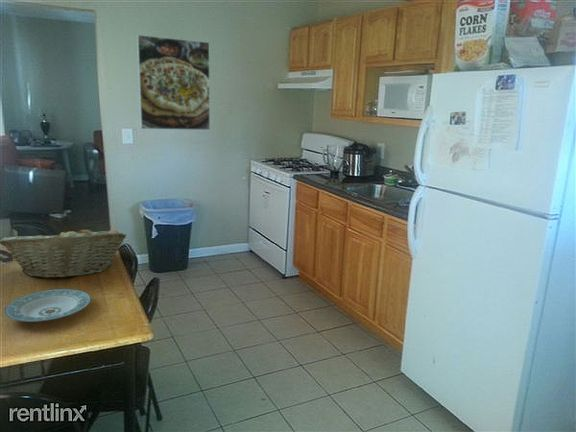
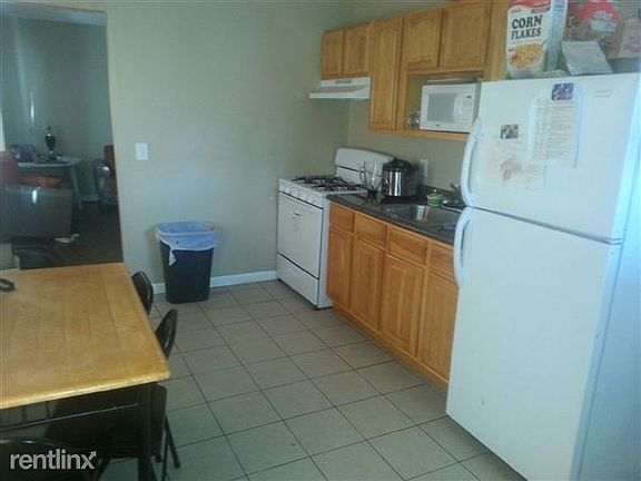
- plate (49, 308)
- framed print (175, 85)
- fruit basket (66, 246)
